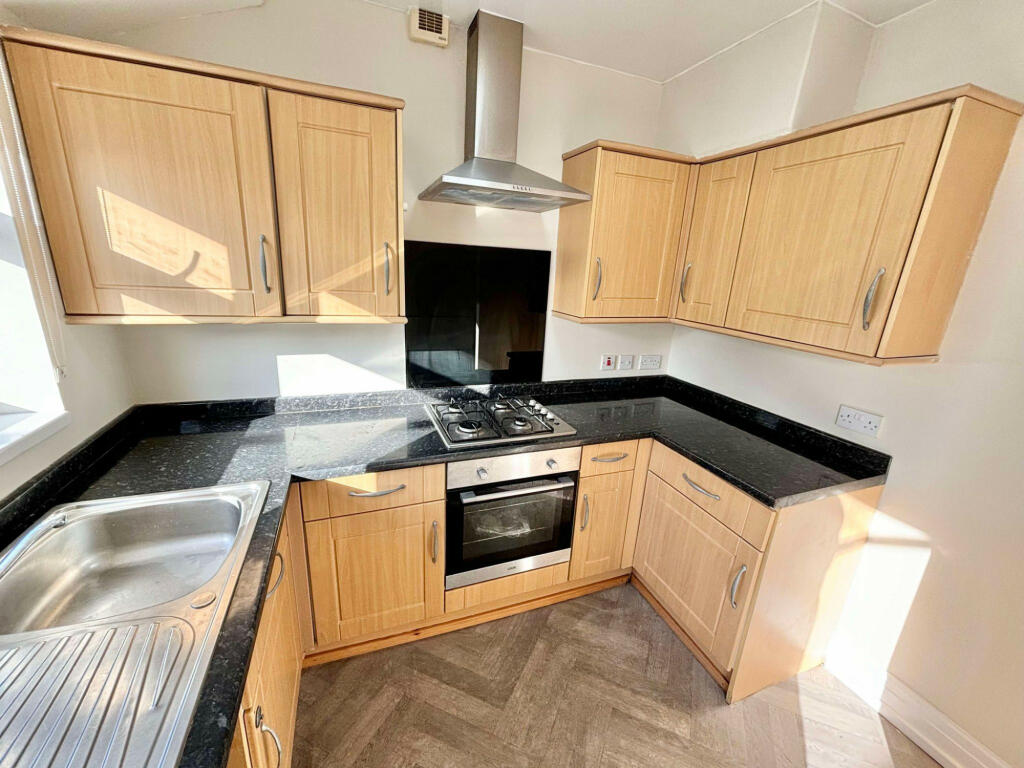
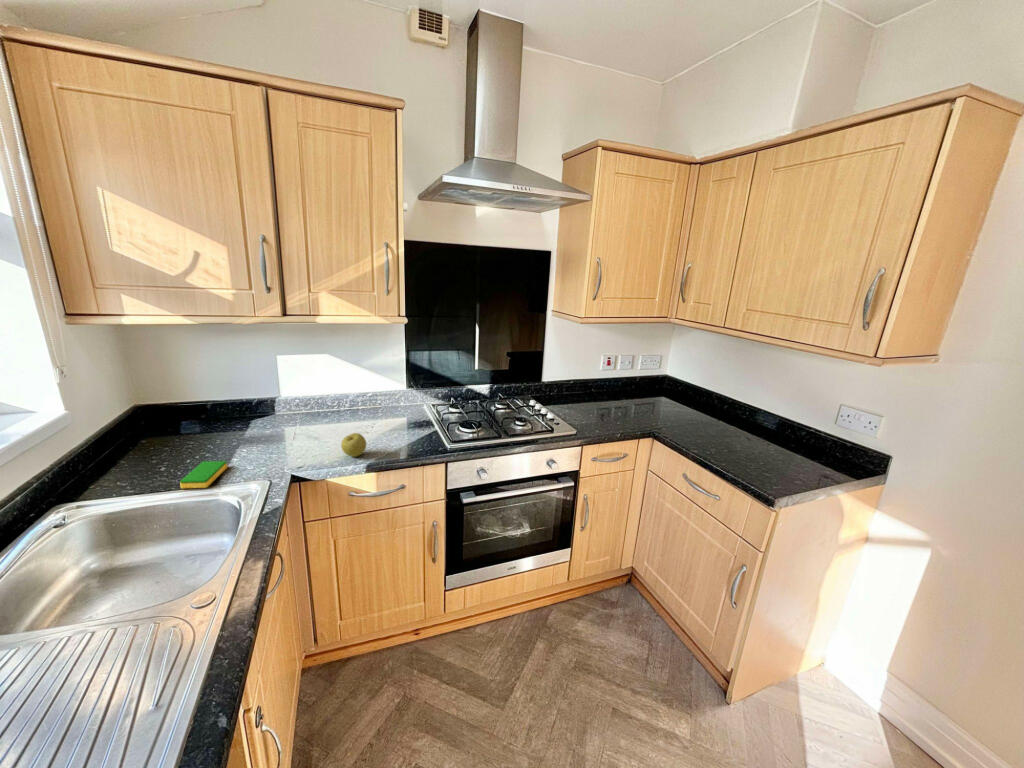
+ apple (354, 445)
+ dish sponge (204, 474)
